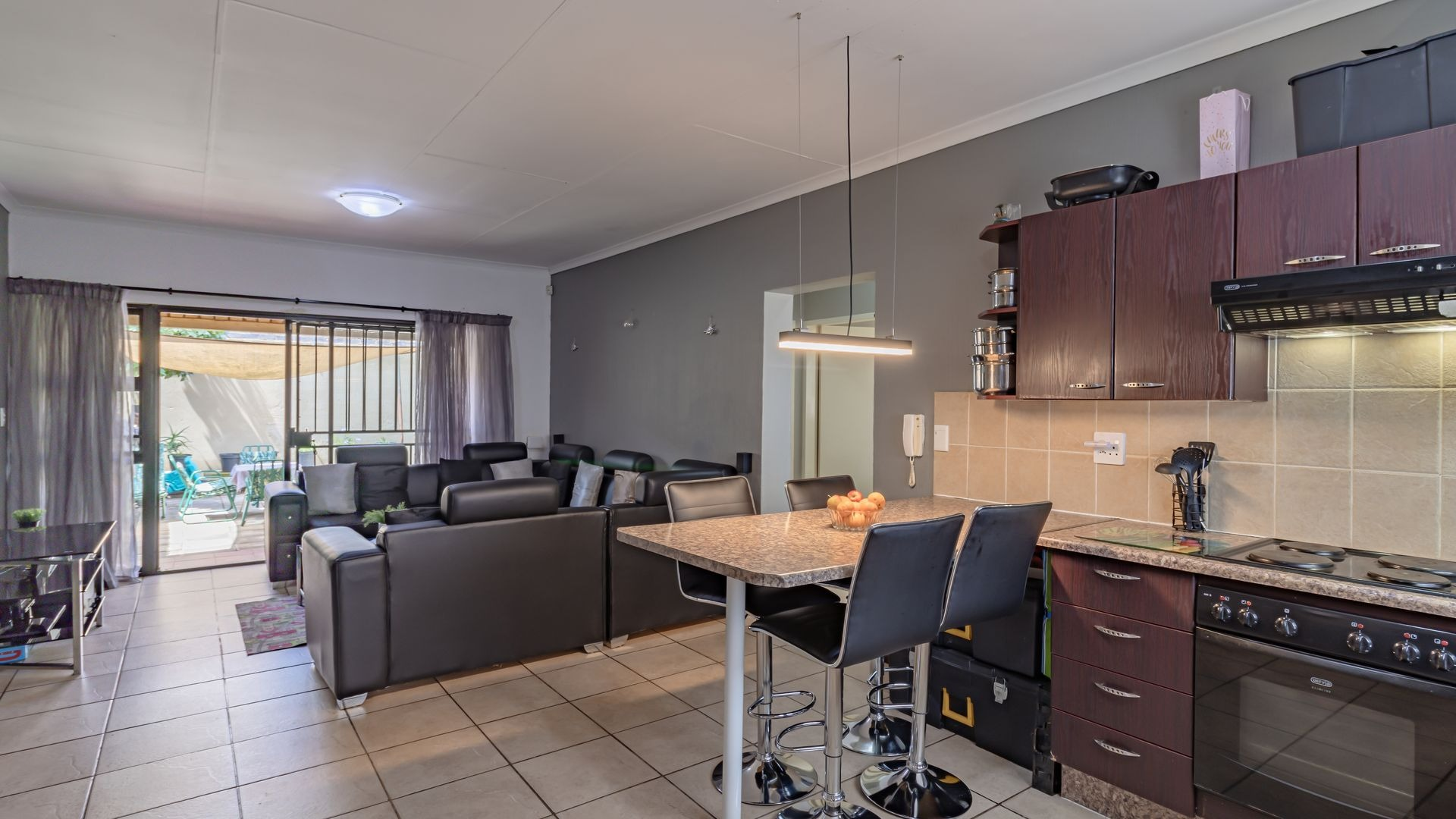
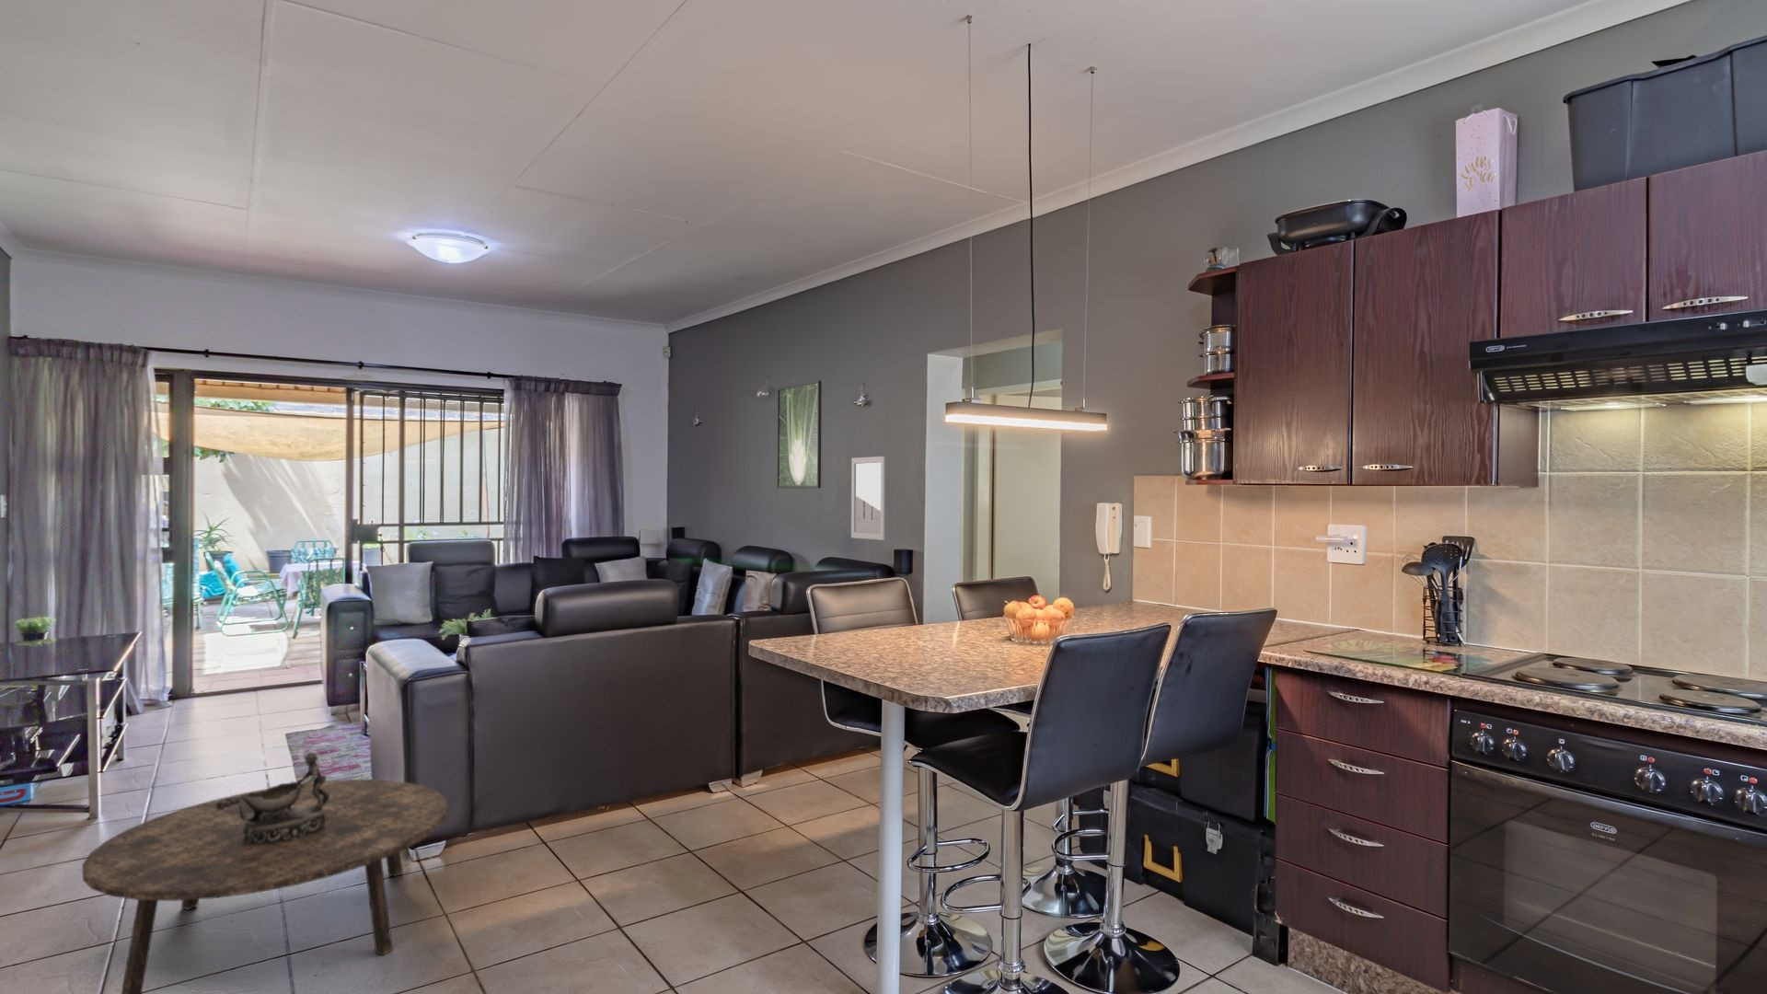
+ coffee table (282, 877)
+ wall art (868, 498)
+ decorative bowl (277, 796)
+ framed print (797, 436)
